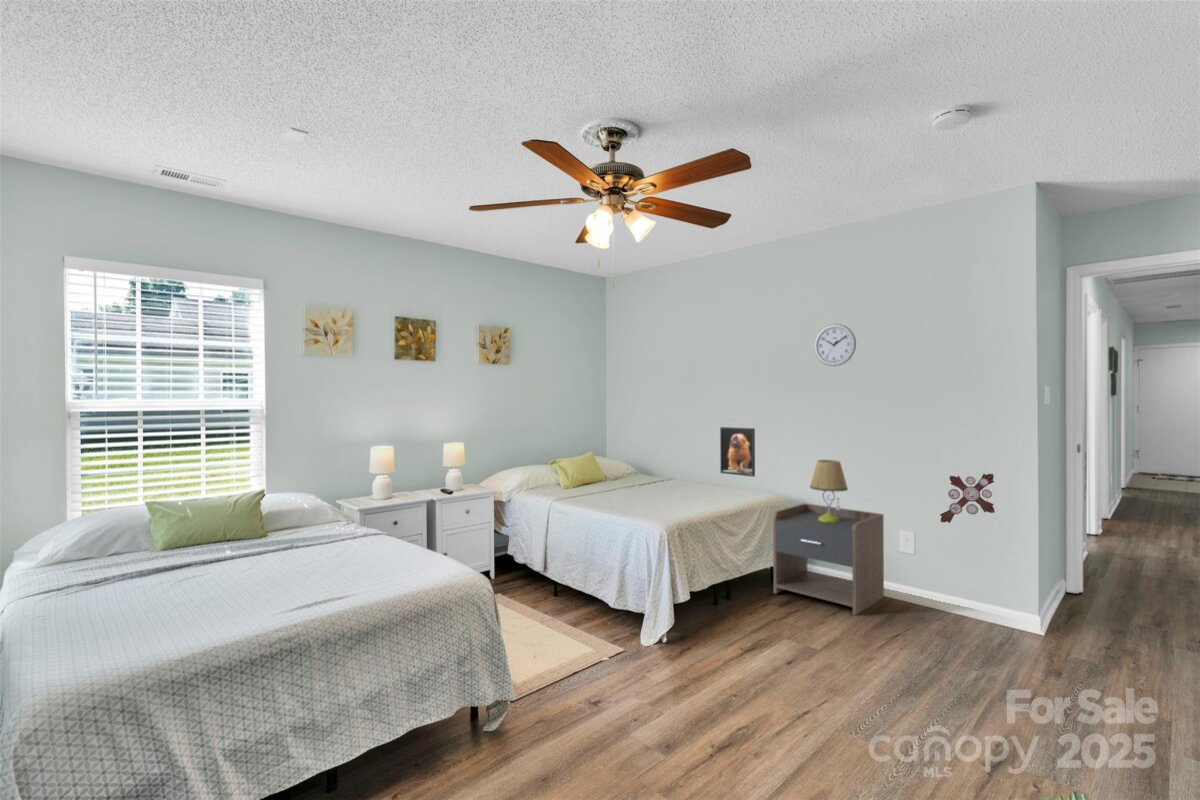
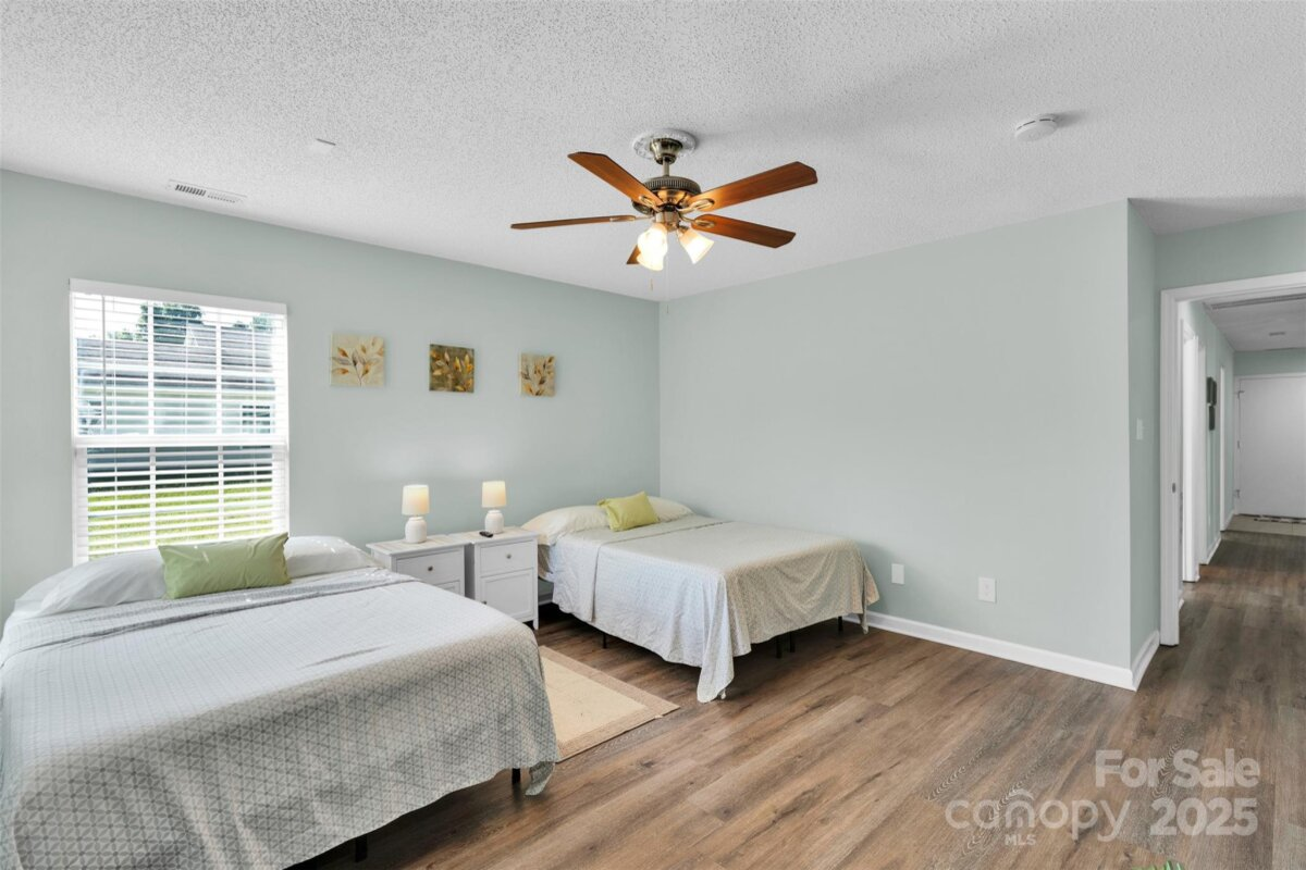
- nightstand (827, 554)
- wall clock (834, 345)
- table lamp (828, 490)
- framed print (737, 451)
- decorative cross (966, 482)
